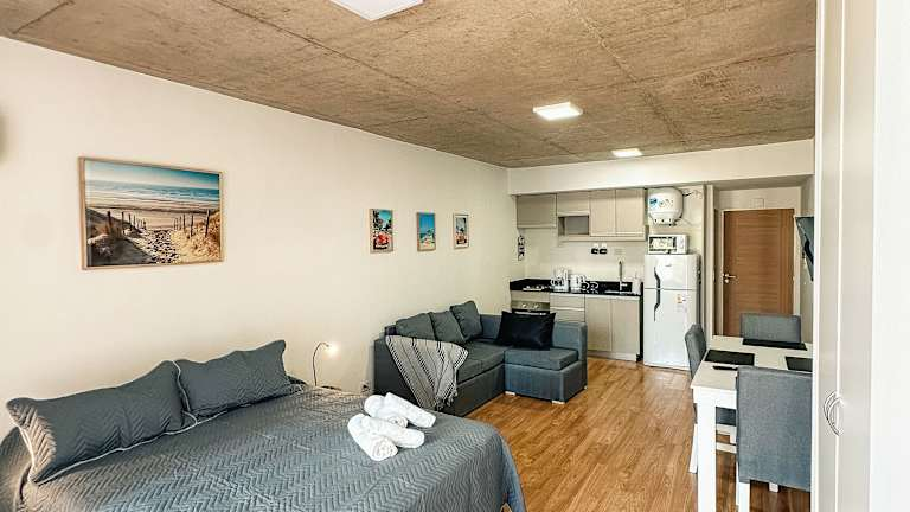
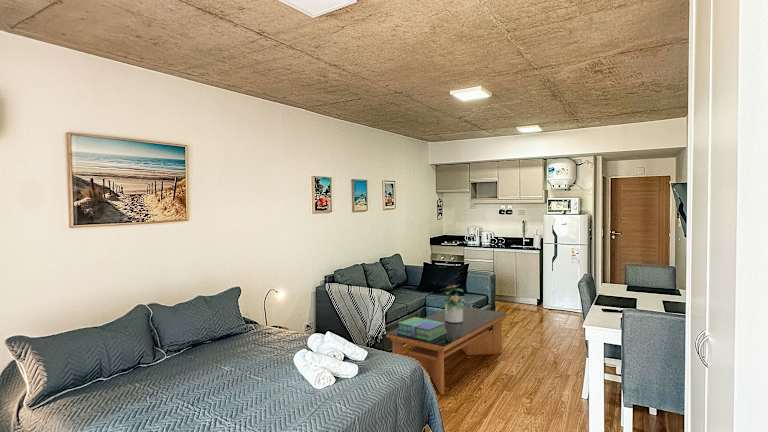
+ stack of books (421, 327)
+ potted plant (452, 302)
+ coffee table (451, 343)
